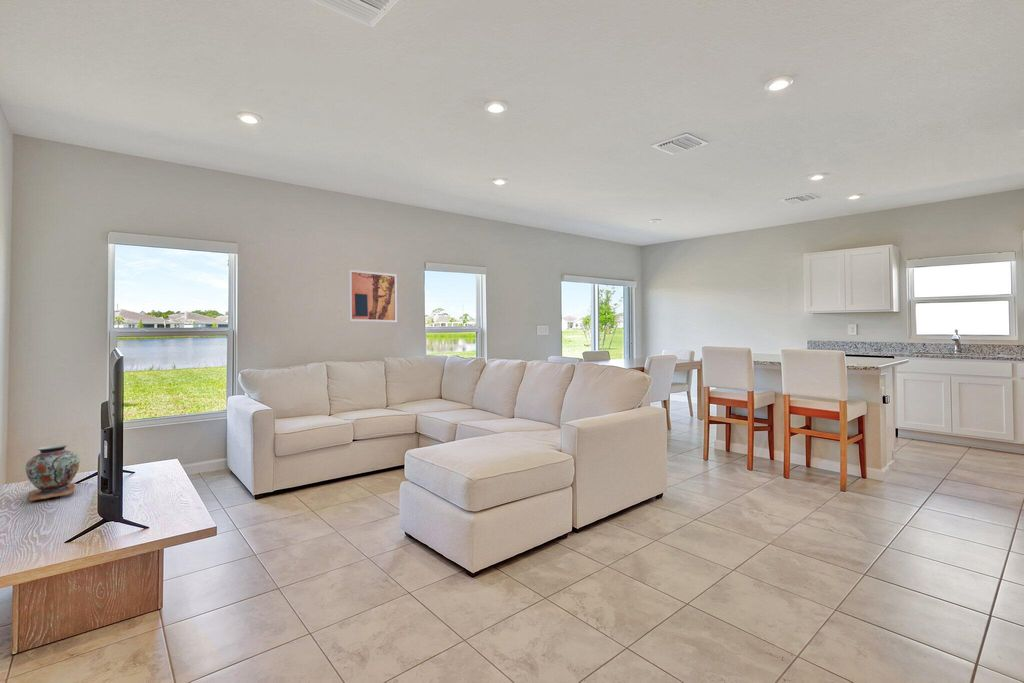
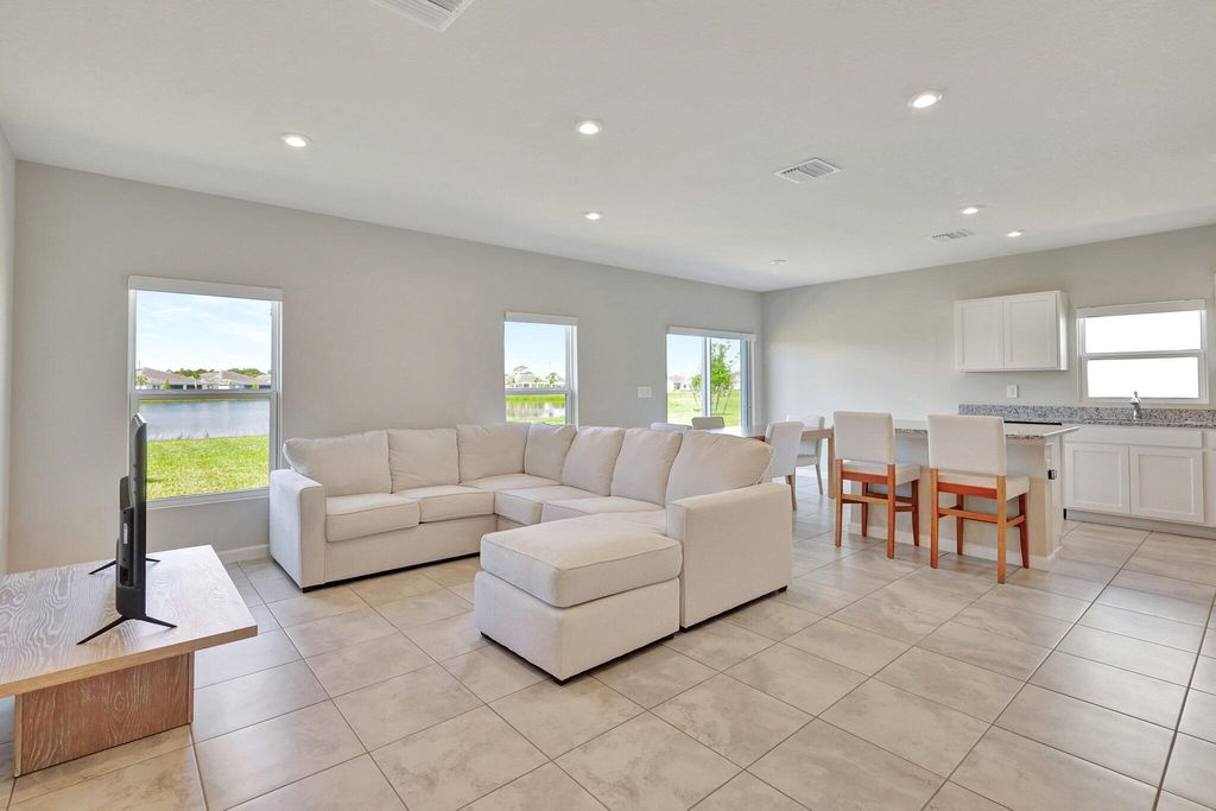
- wall art (373, 296)
- decorative vase (54, 469)
